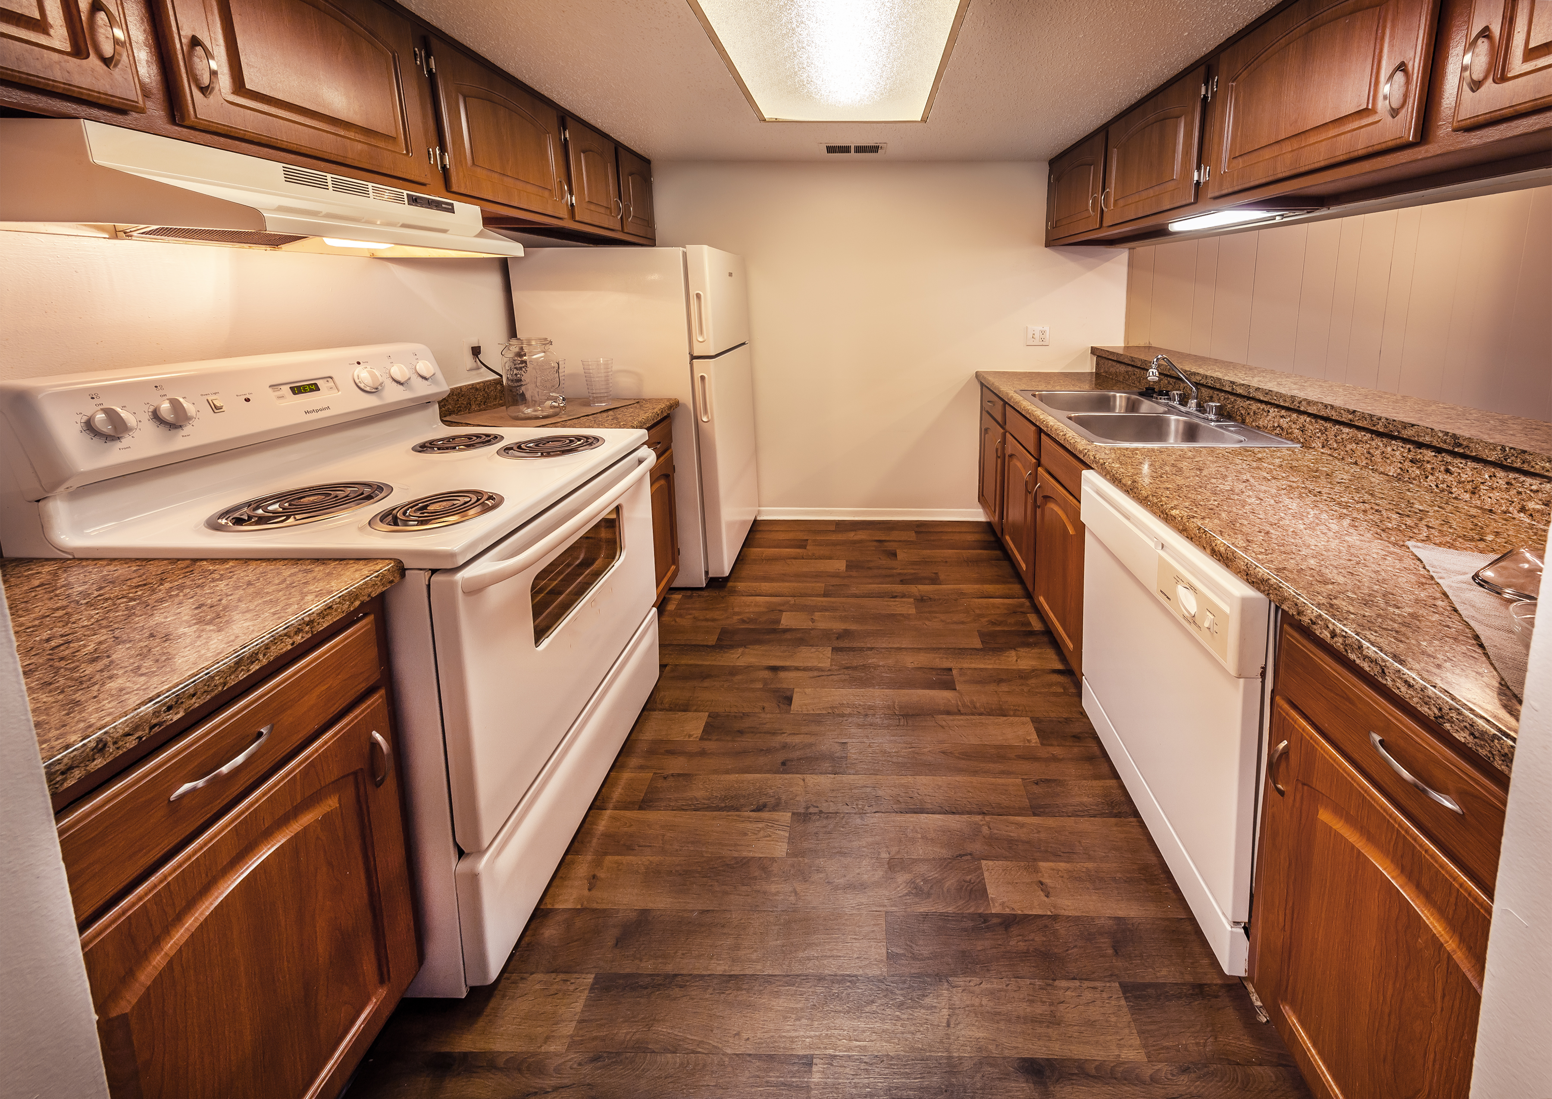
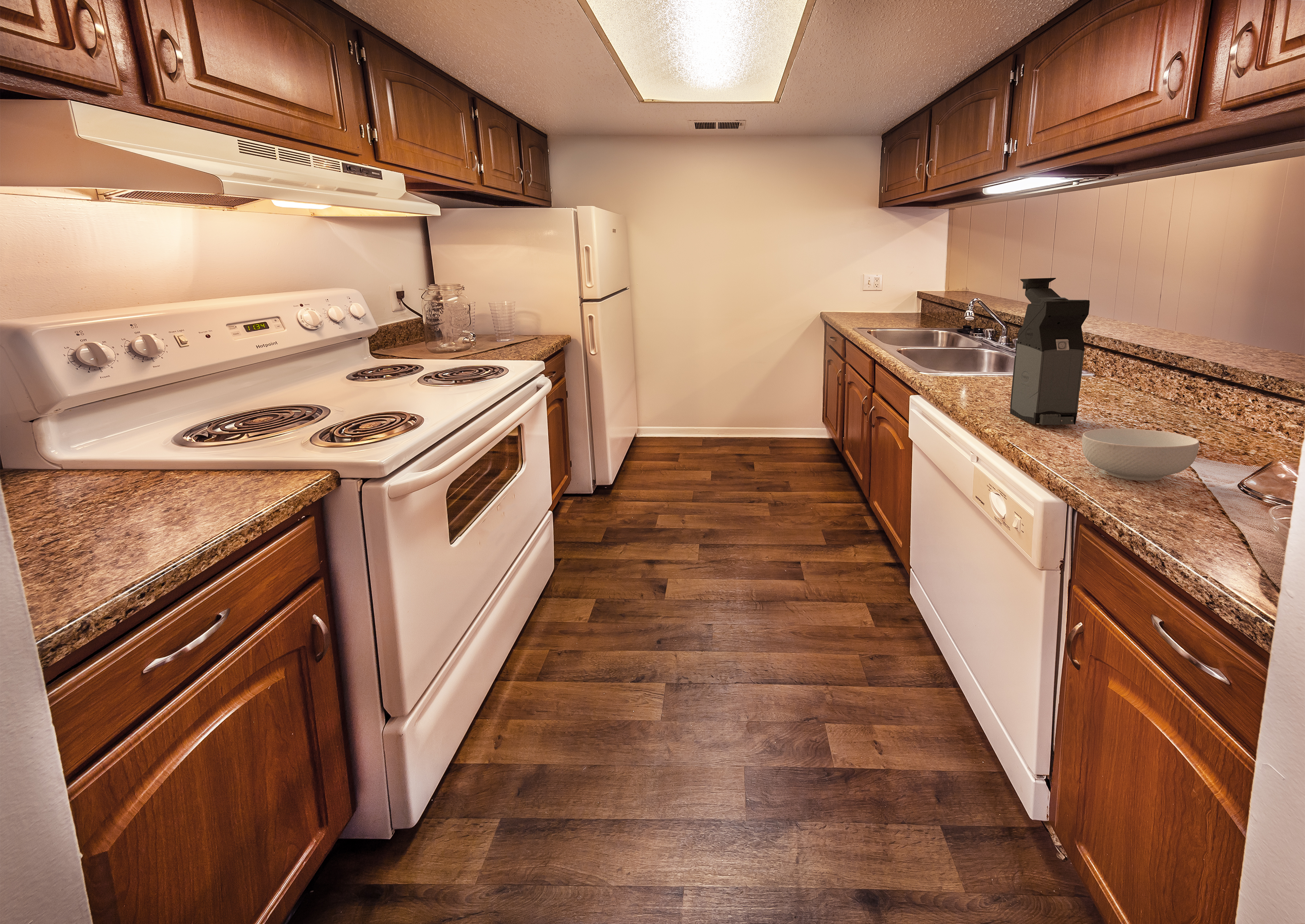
+ coffee maker (1046, 350)
+ cereal bowl (1136, 456)
